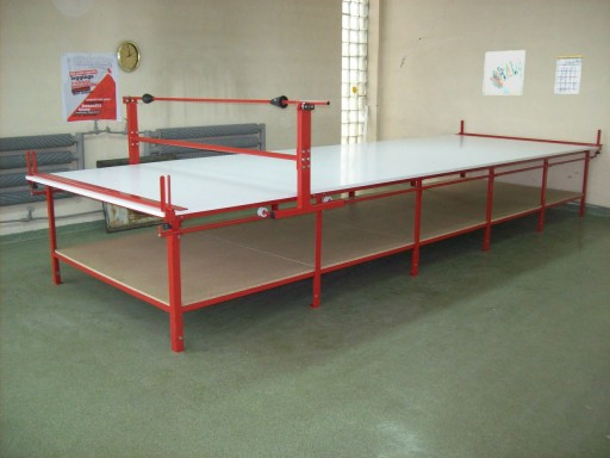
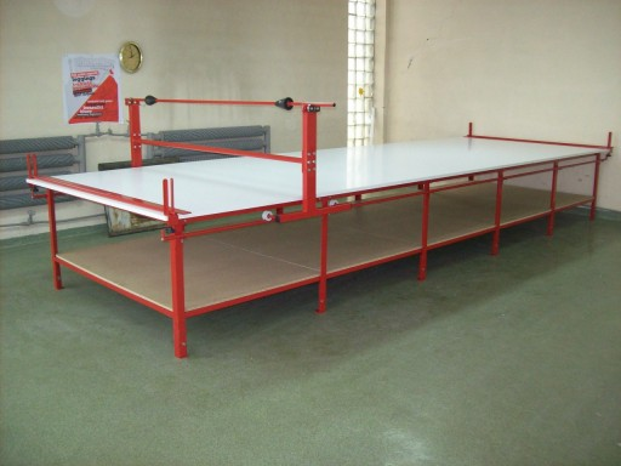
- wall art (503, 73)
- calendar (568, 70)
